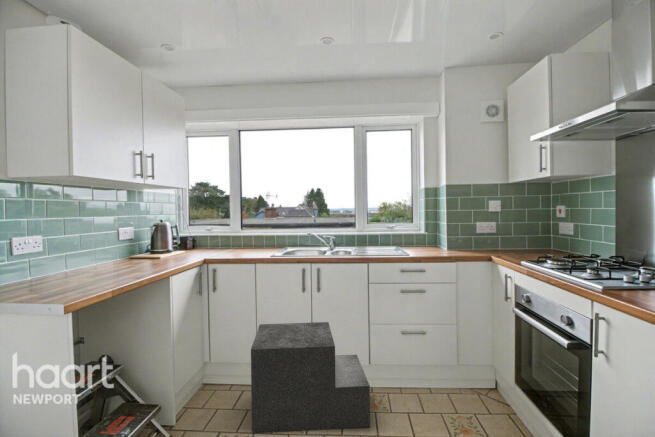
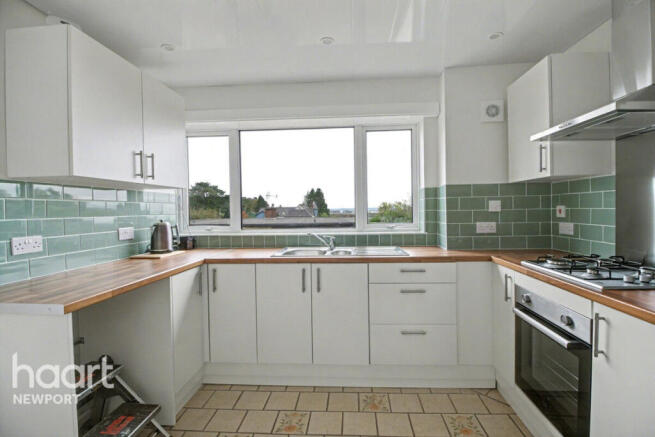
- step stool (310, 371)
